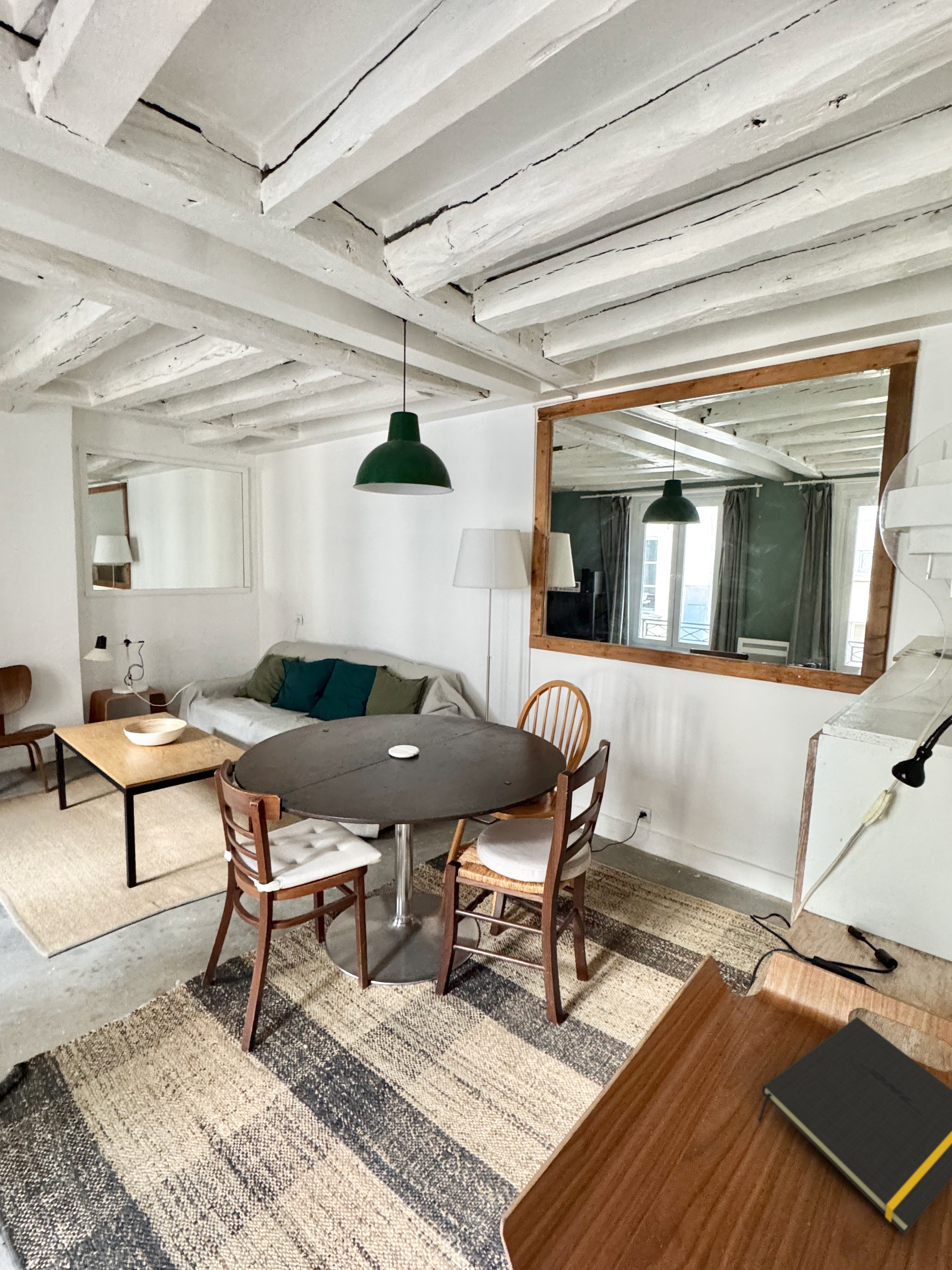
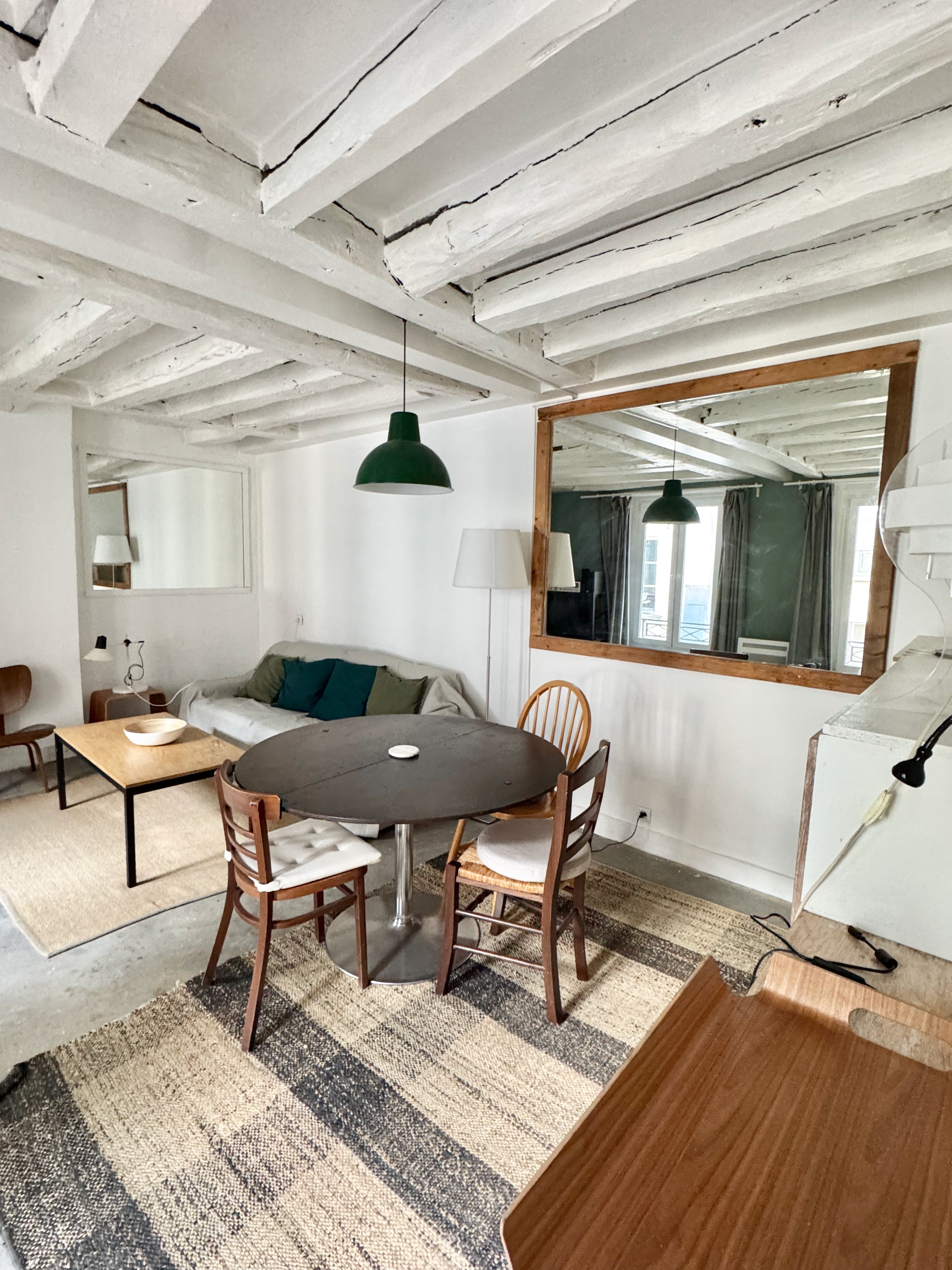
- notepad (877, 1107)
